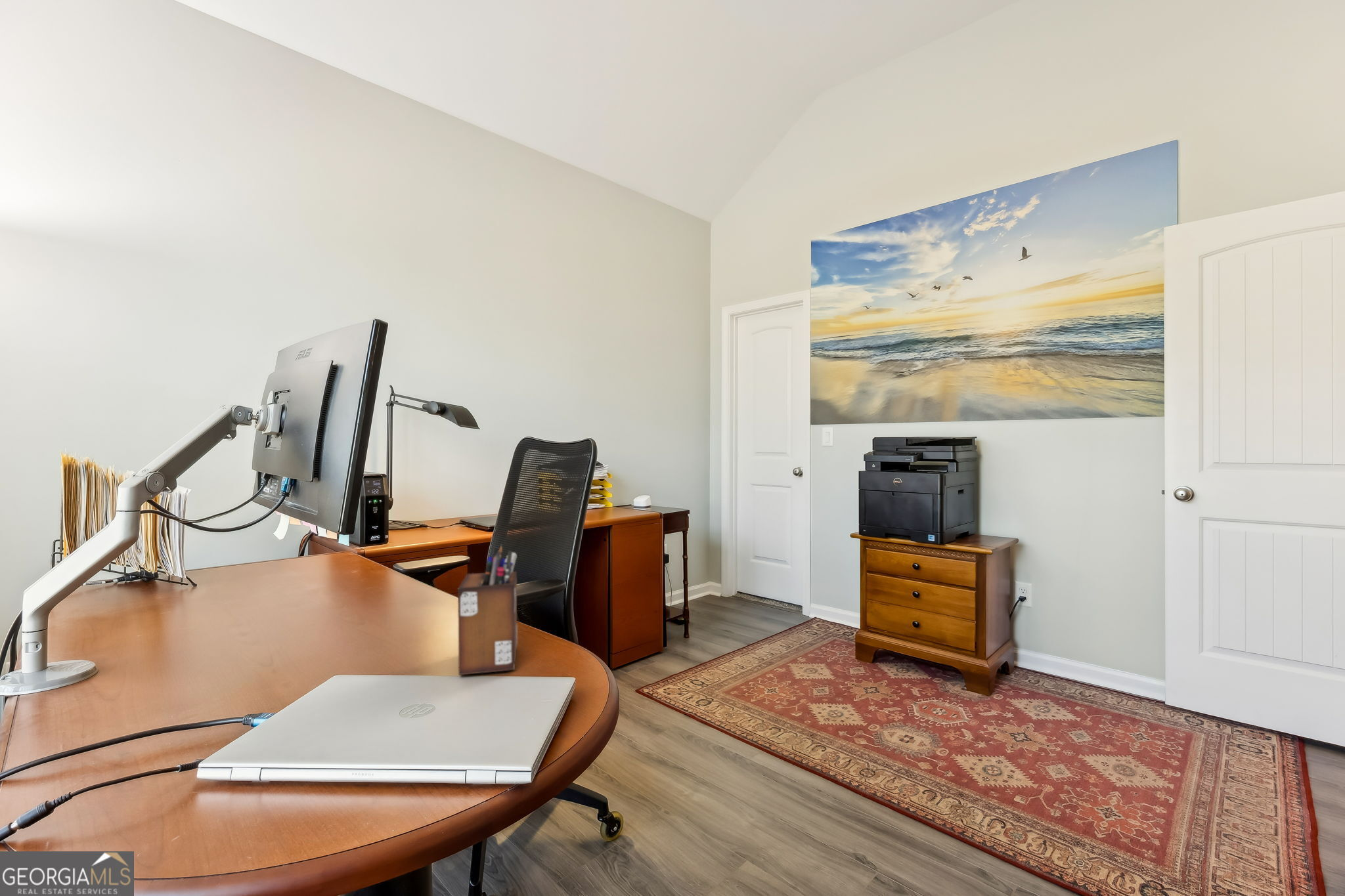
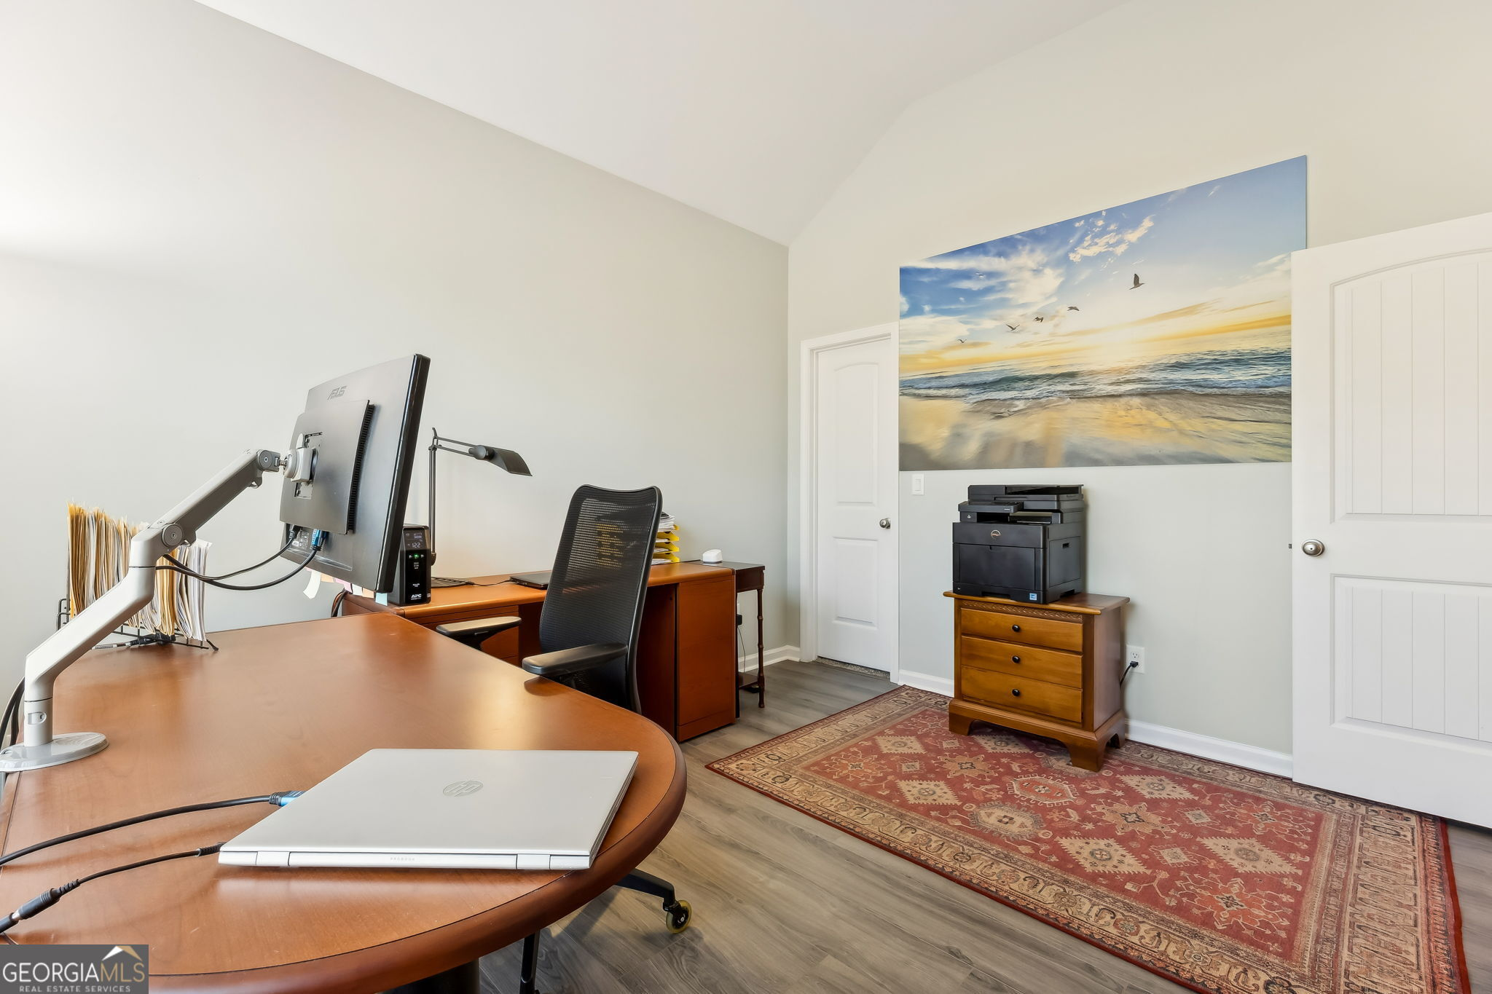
- desk organizer (489, 603)
